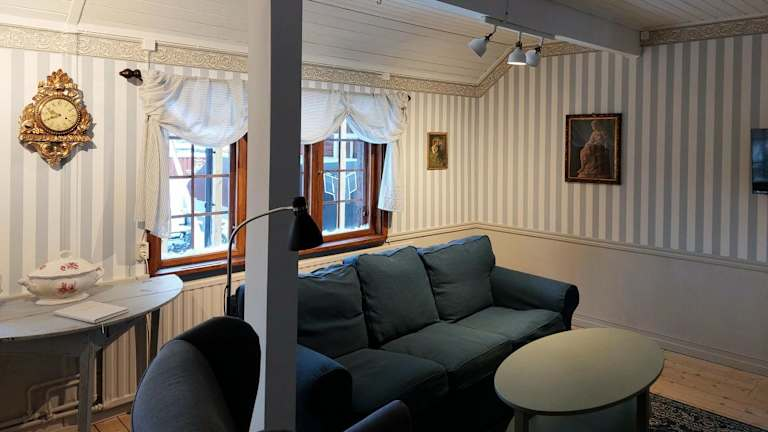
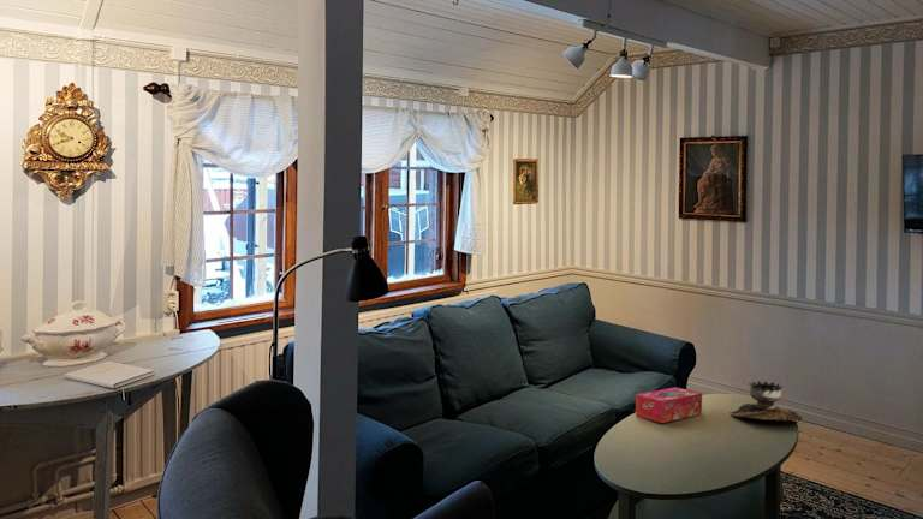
+ tissue box (668, 404)
+ brazier (764, 400)
